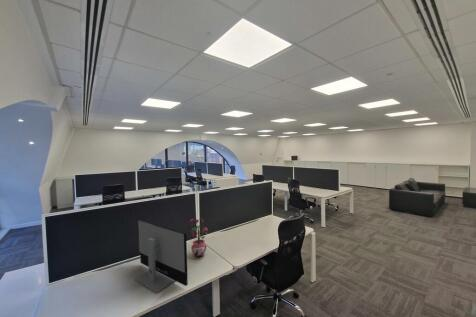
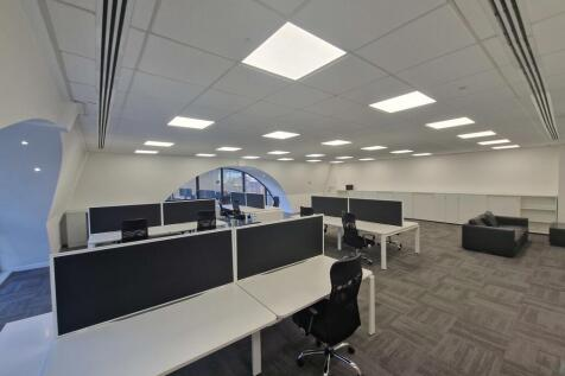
- monitor (160, 251)
- potted plant (199, 236)
